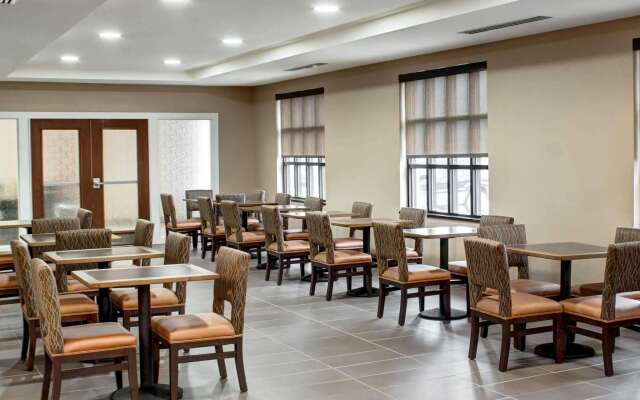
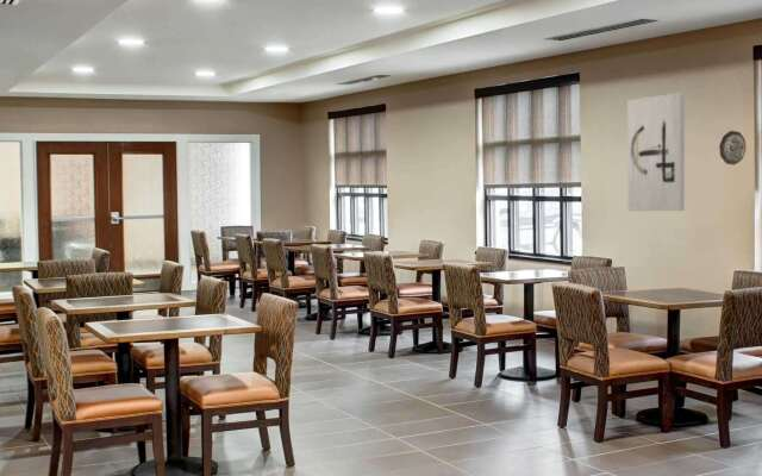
+ wall art (655, 154)
+ decorative plate (733, 148)
